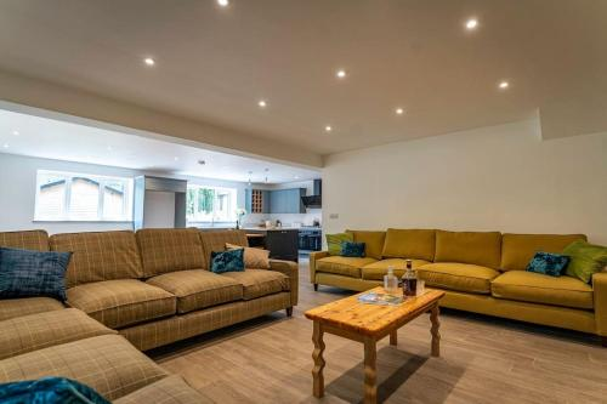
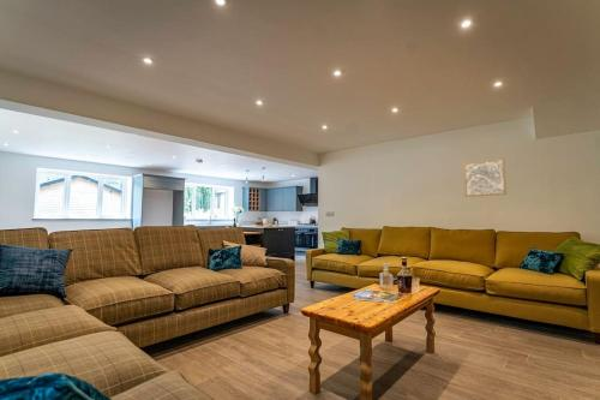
+ wall art (484, 178)
